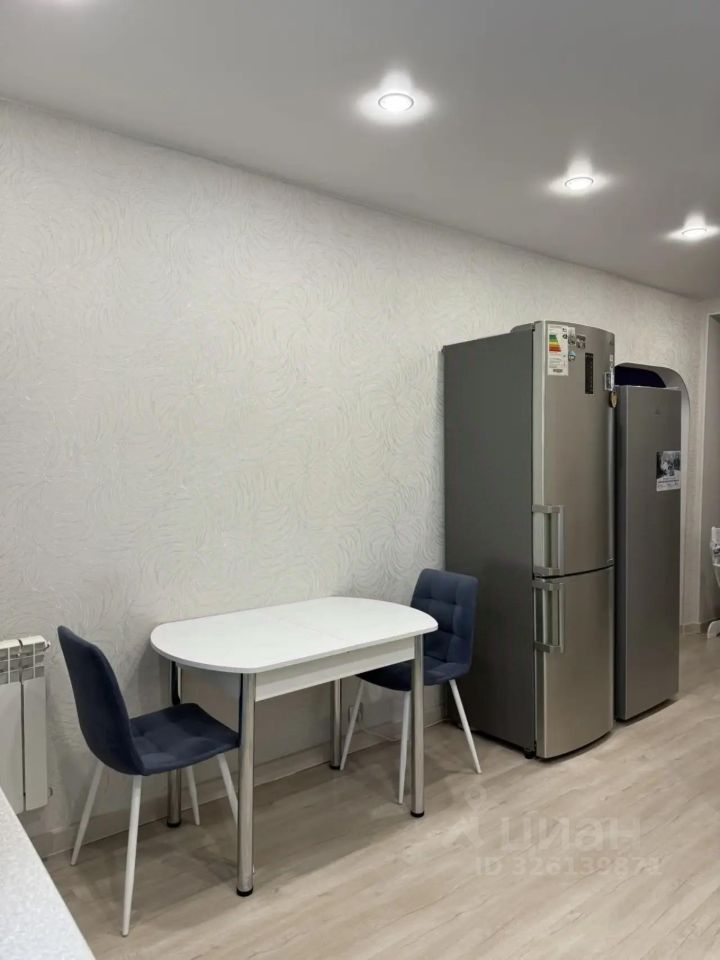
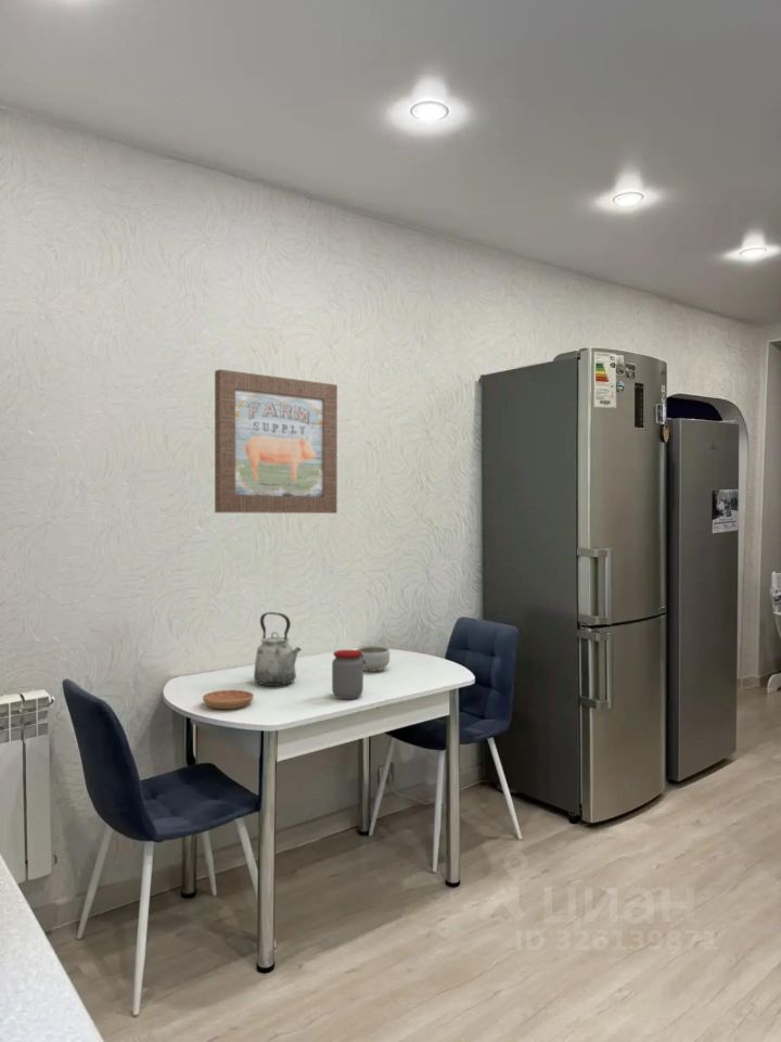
+ jar (347, 673)
+ kettle (280, 648)
+ saucer (228, 699)
+ wall art (279, 445)
+ bowl (372, 659)
